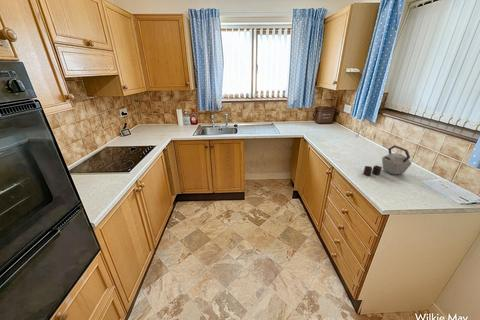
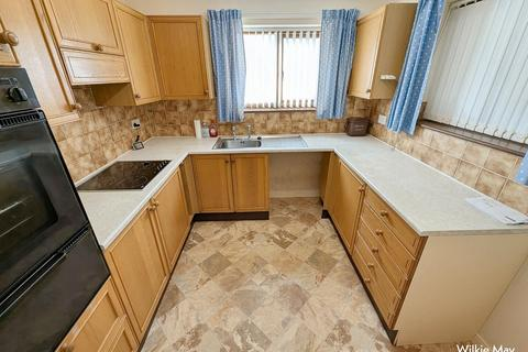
- kettle (386, 160)
